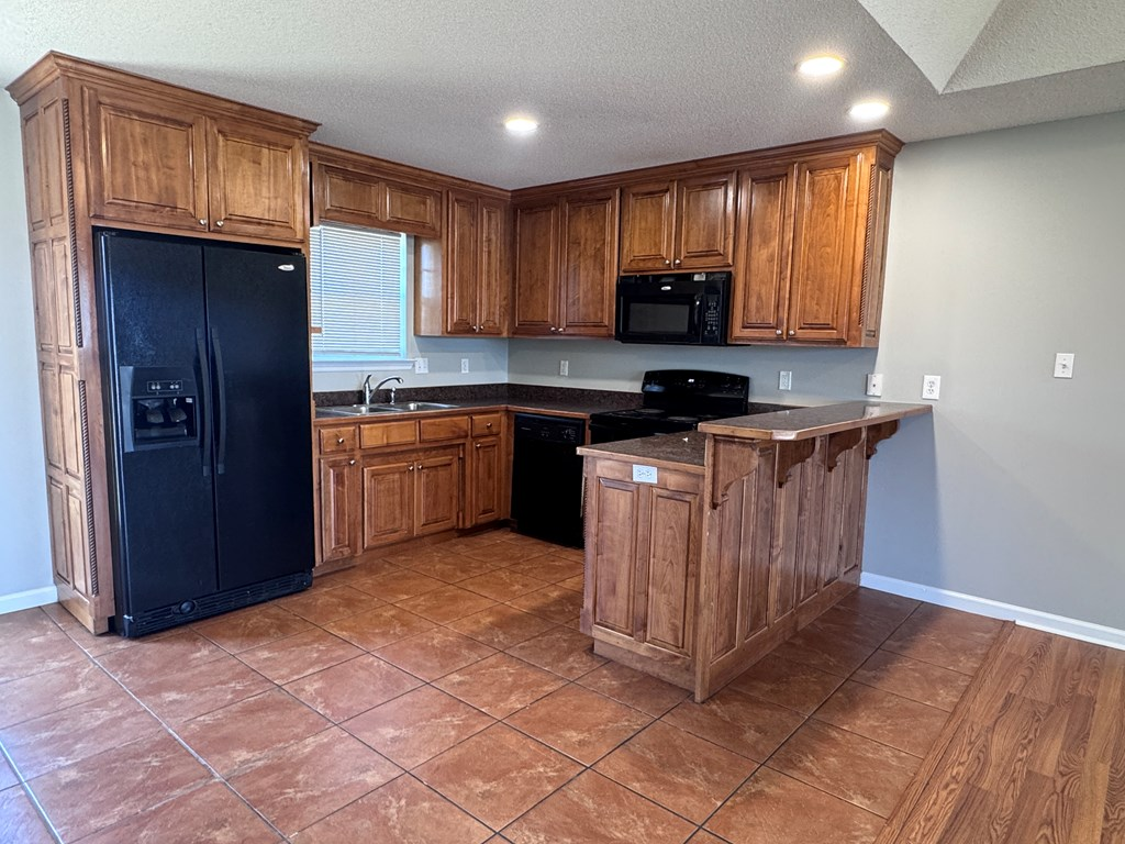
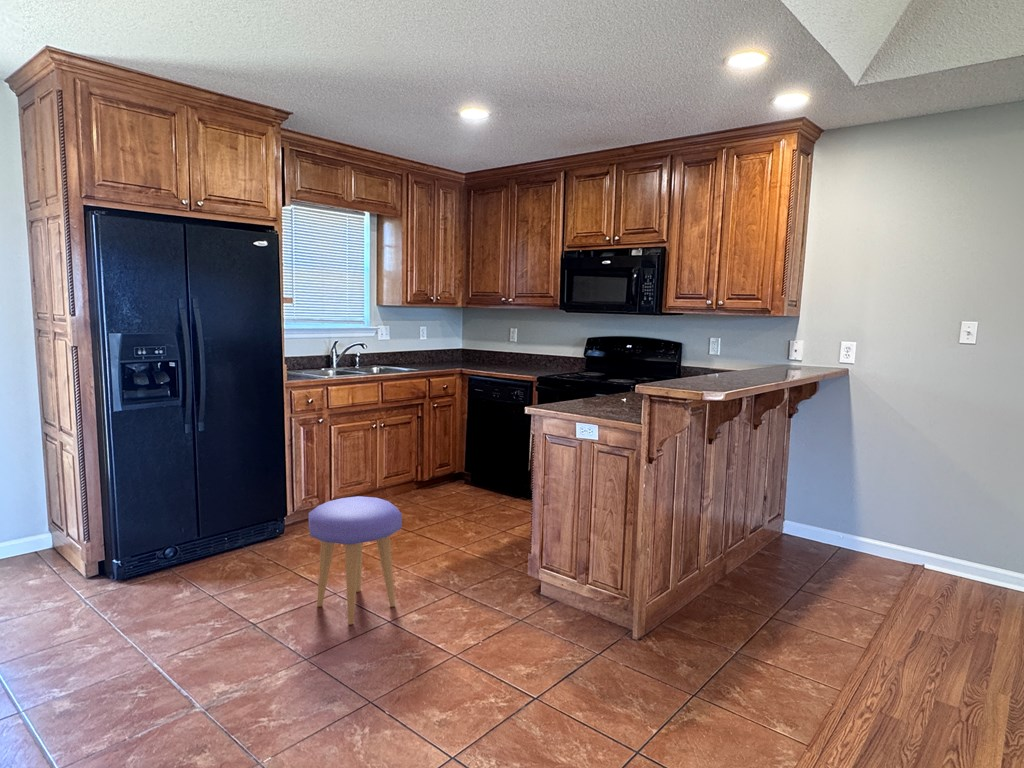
+ stool (355, 556)
